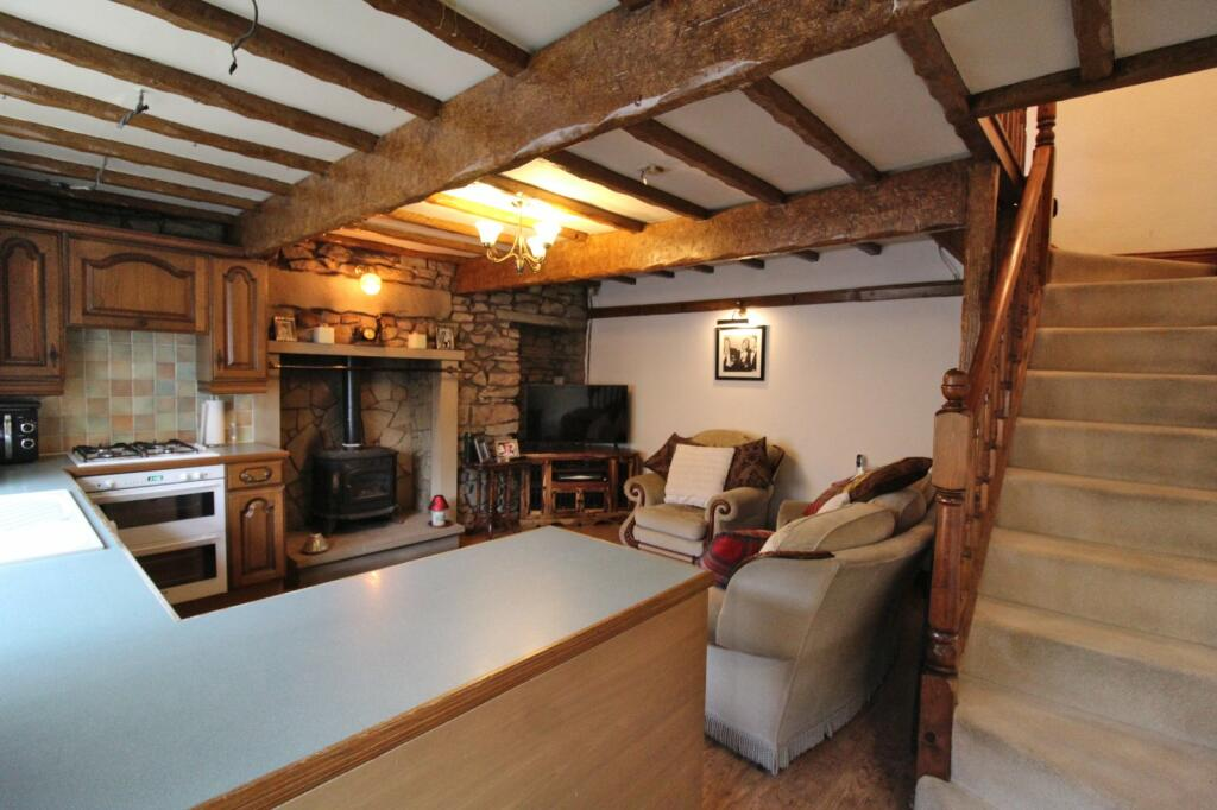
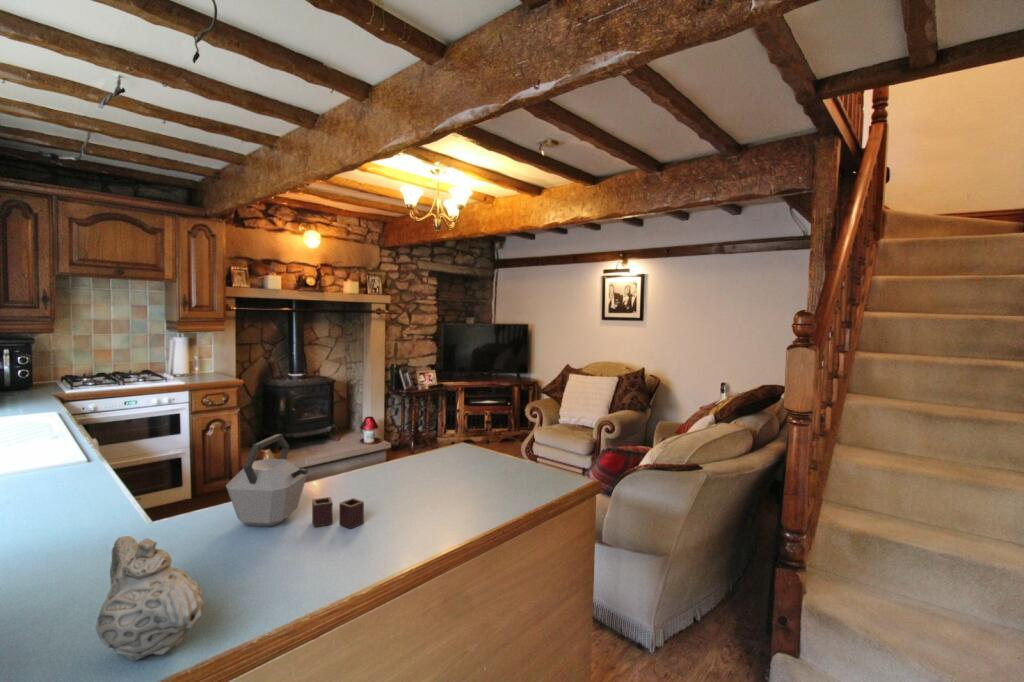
+ teapot (148, 591)
+ kettle (300, 481)
